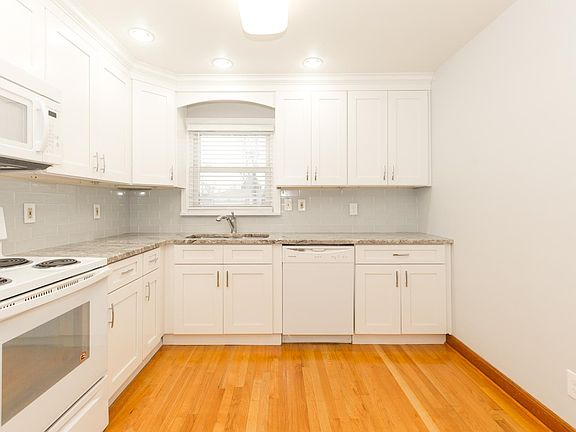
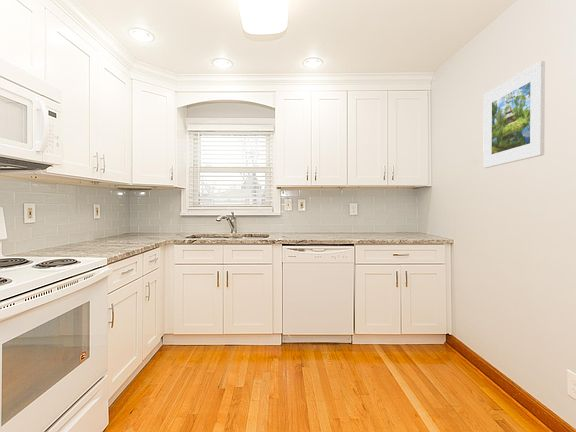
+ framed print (510, 121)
